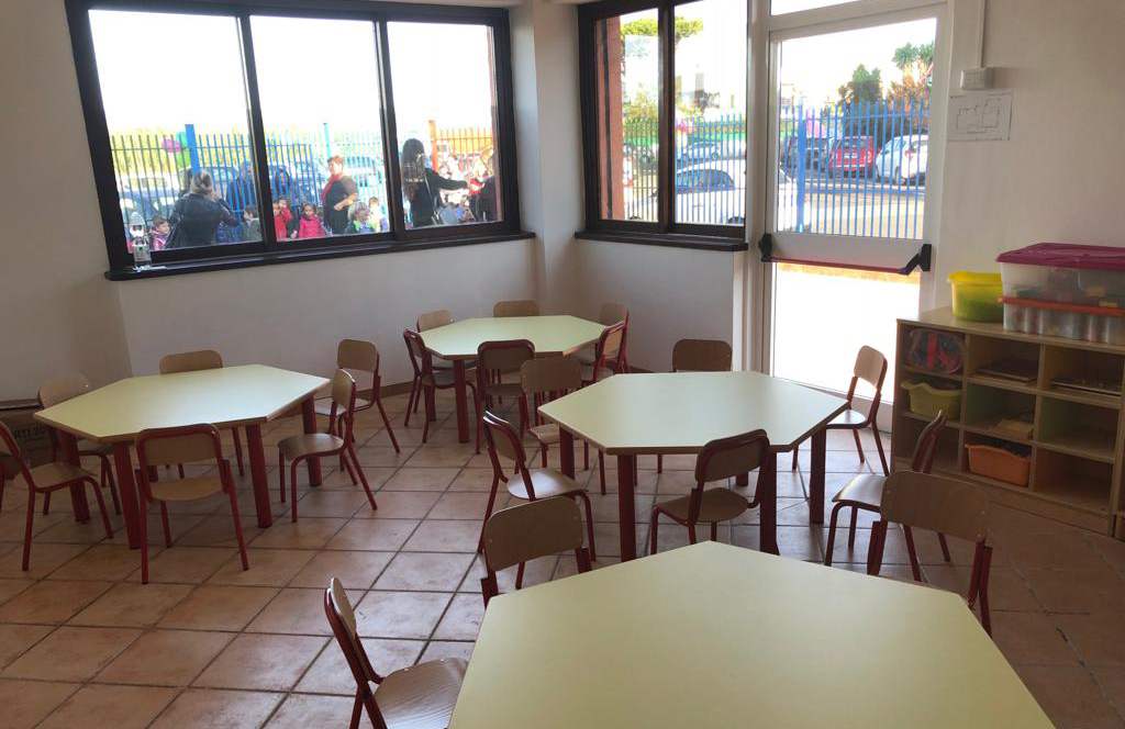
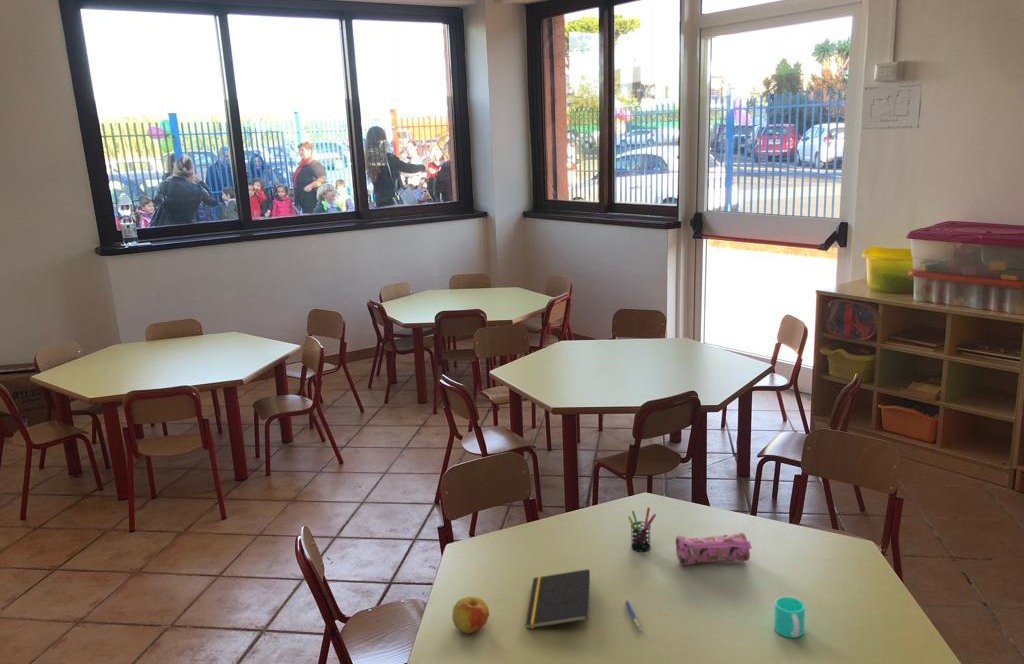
+ apple (470, 614)
+ pen holder (640, 527)
+ pen (633, 616)
+ pencil case (712, 548)
+ cup (791, 620)
+ notepad (559, 597)
